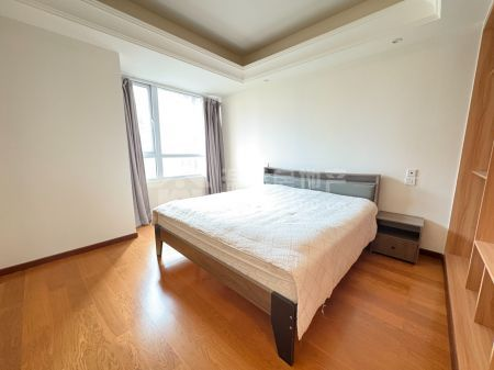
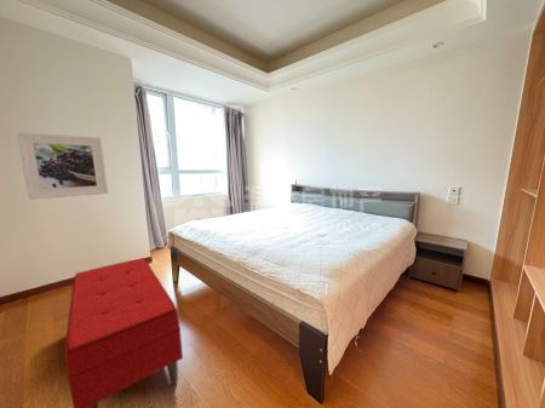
+ bench (122, 320)
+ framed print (67, 166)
